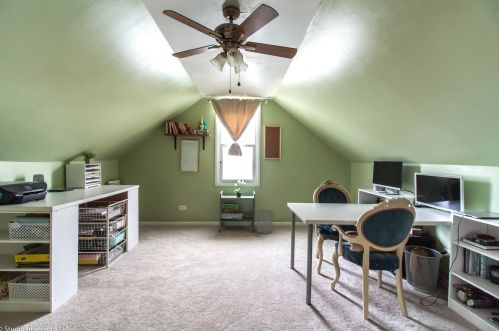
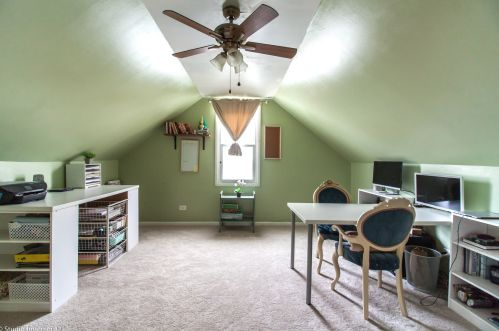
- waste bin (264, 221)
